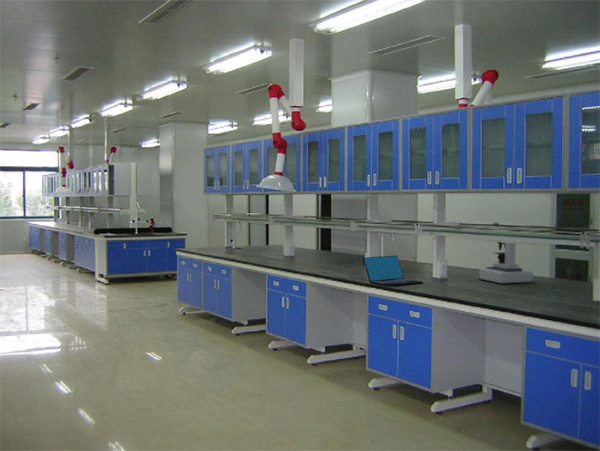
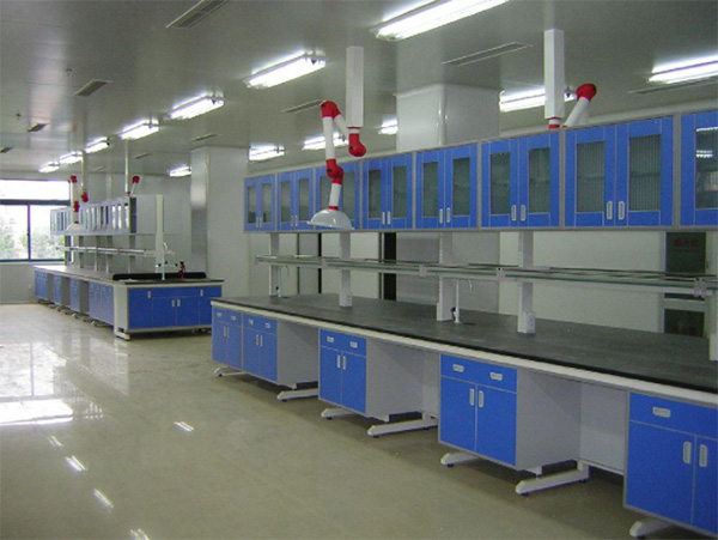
- microscope (505, 251)
- laptop (392, 270)
